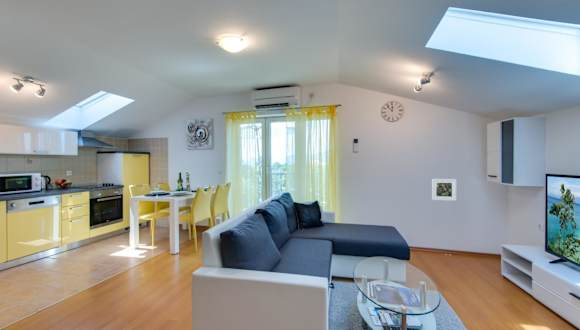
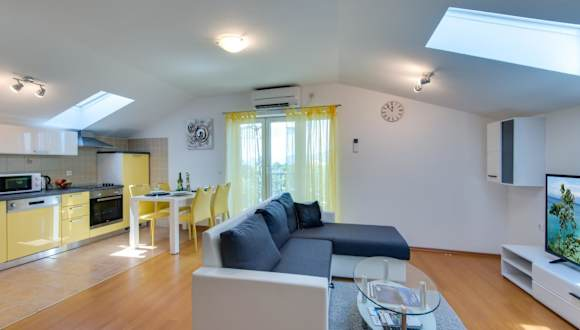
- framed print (444, 189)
